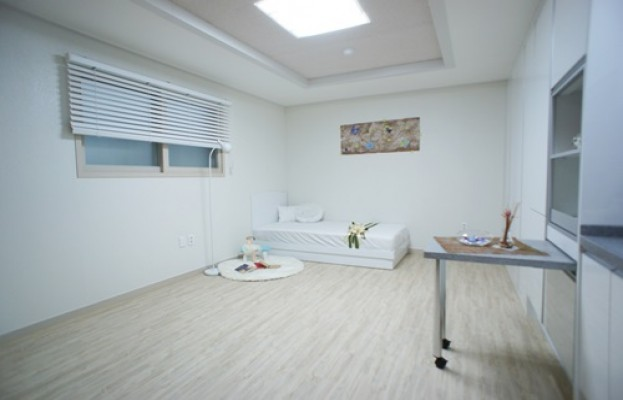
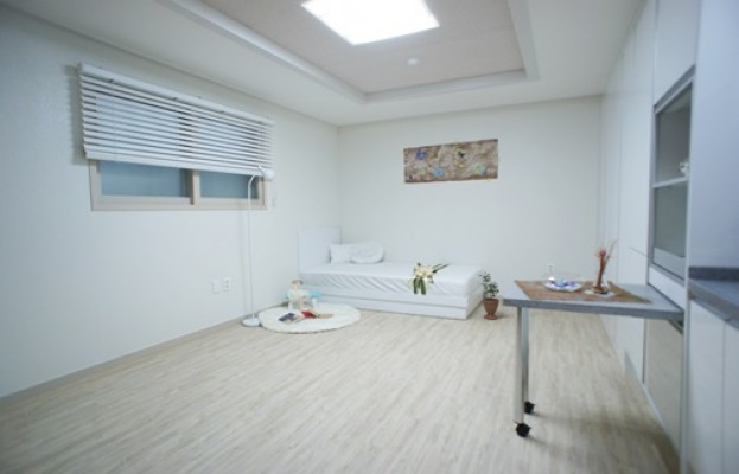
+ potted plant (489, 294)
